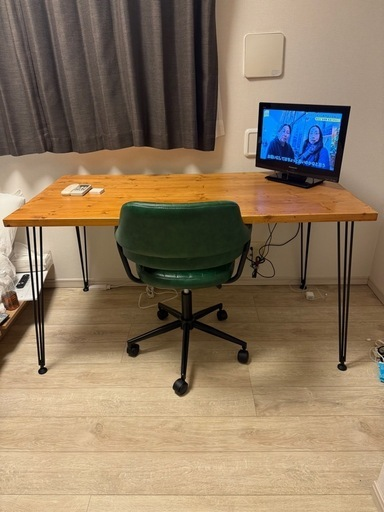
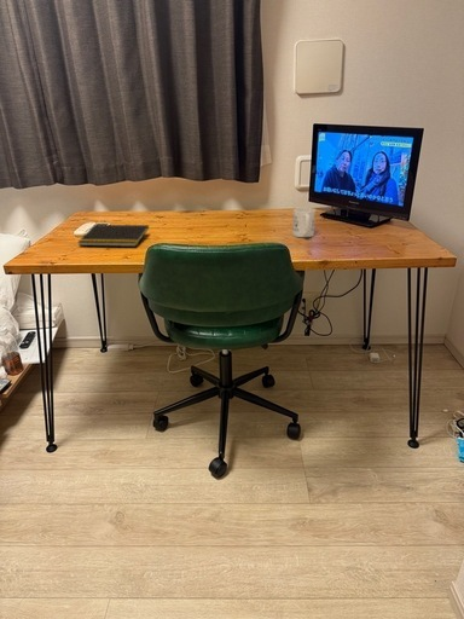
+ mug (304, 222)
+ notepad (114, 235)
